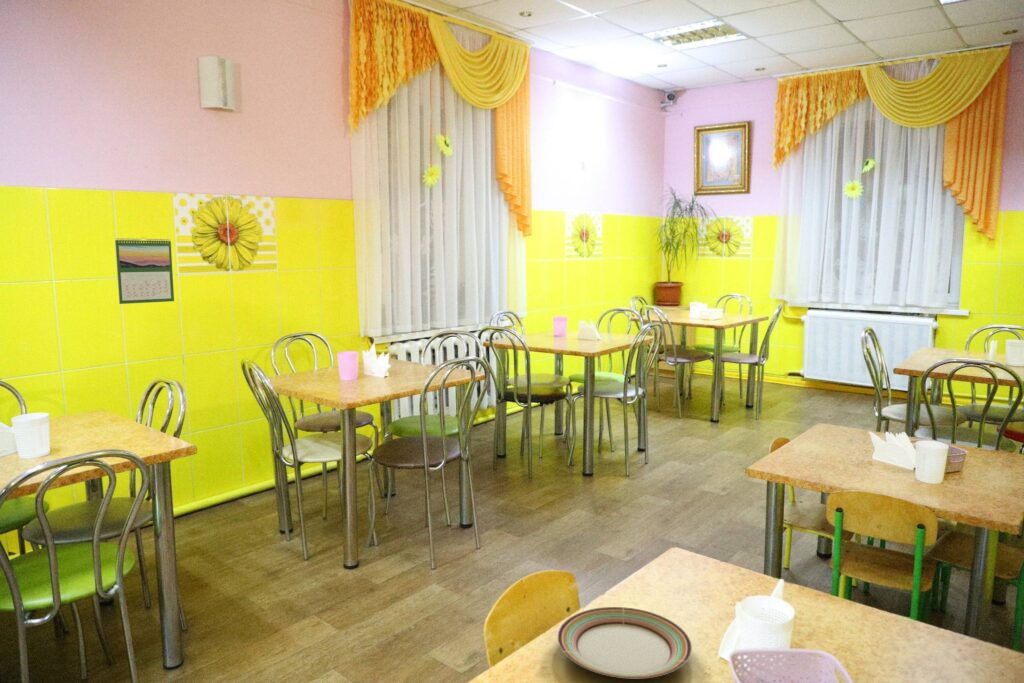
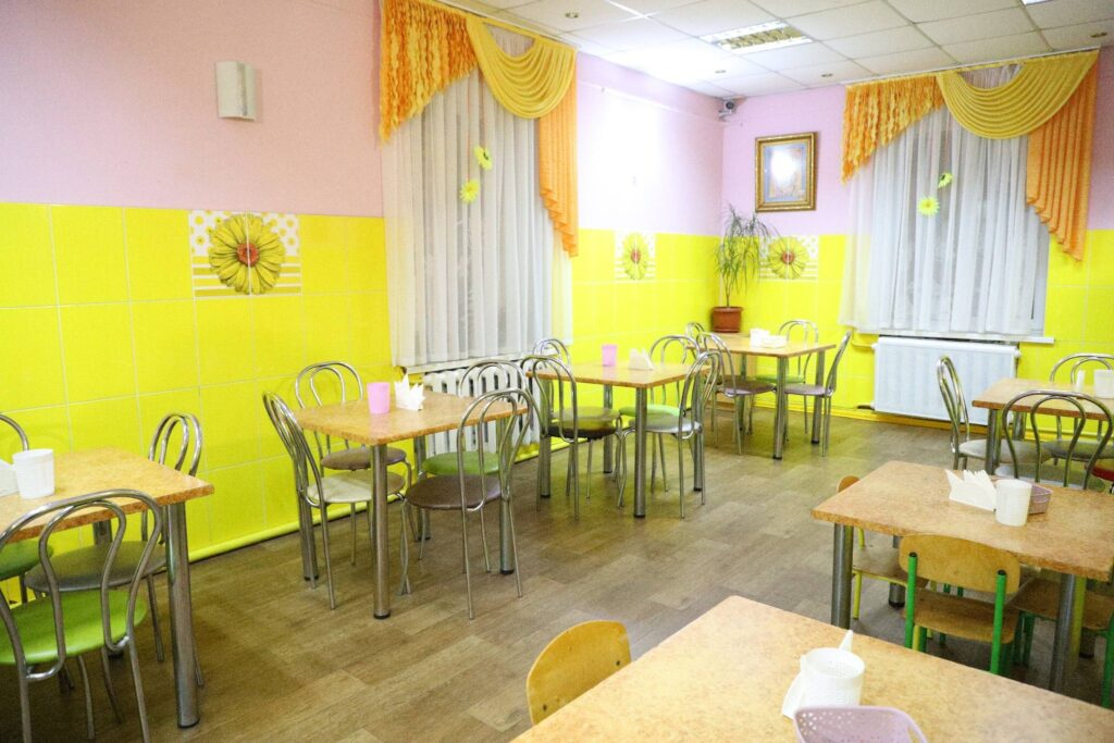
- calendar (145, 270)
- plate (623, 644)
